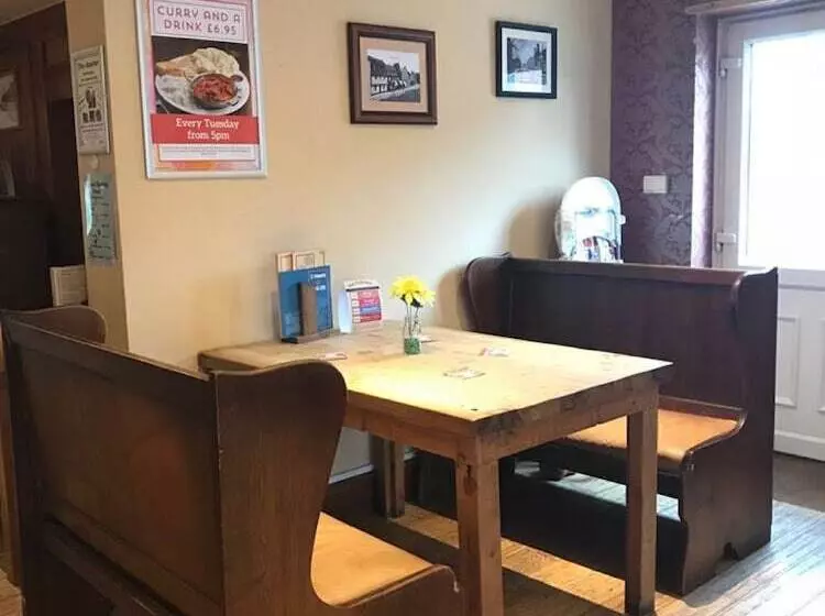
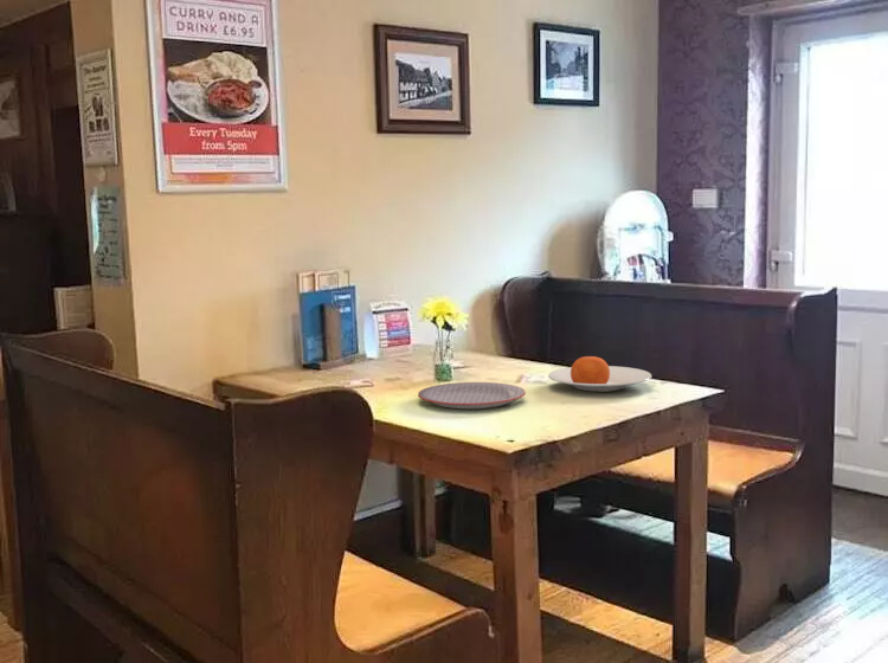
+ plate (599, 371)
+ plate (471, 395)
